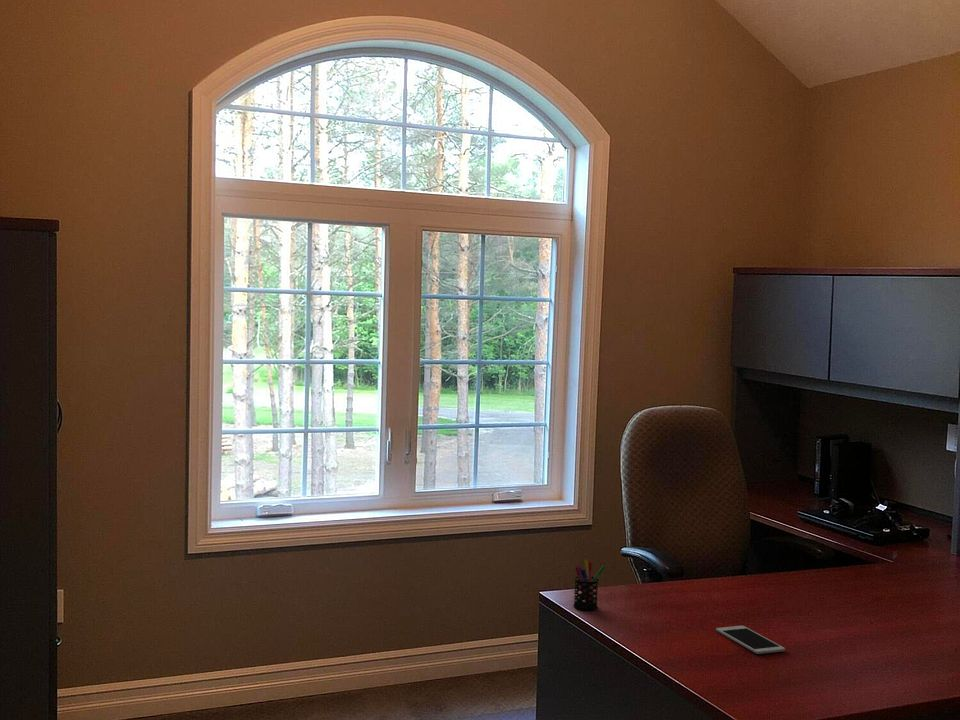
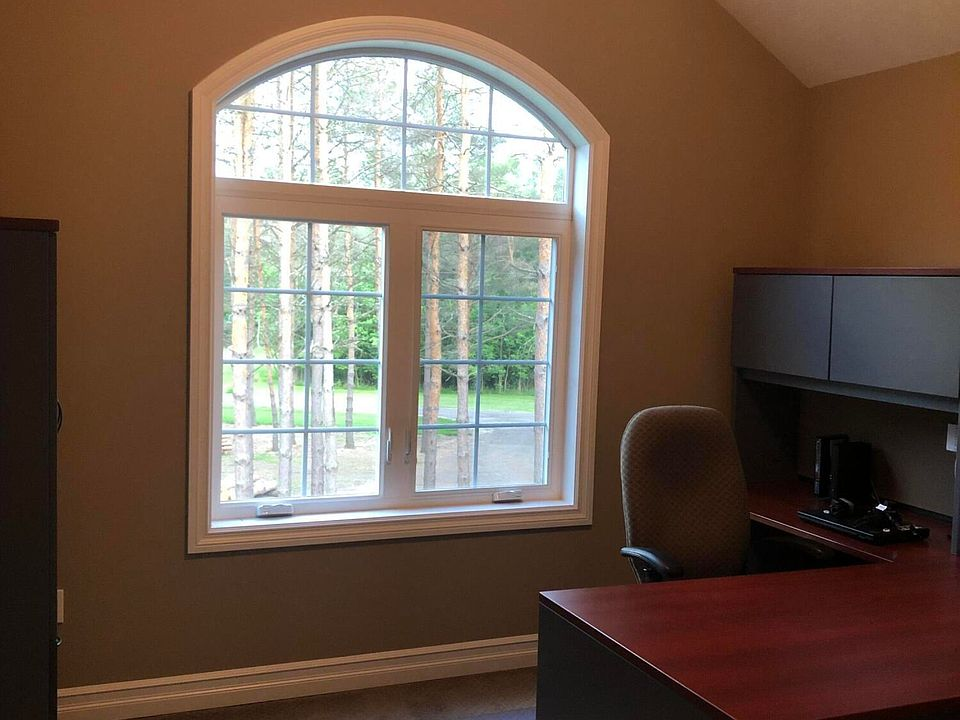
- pen holder (589, 583)
- cell phone (749, 639)
